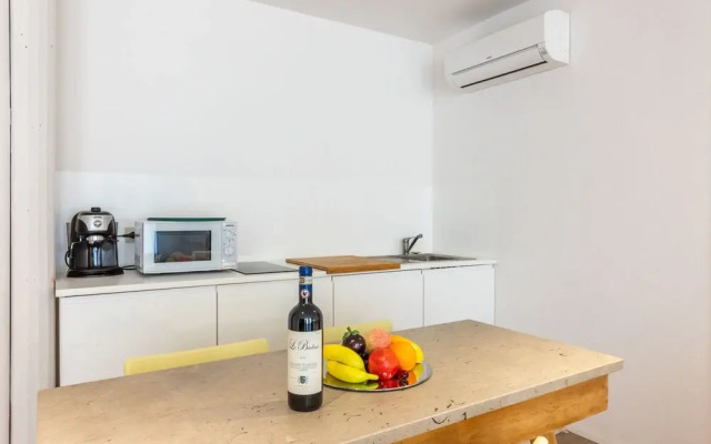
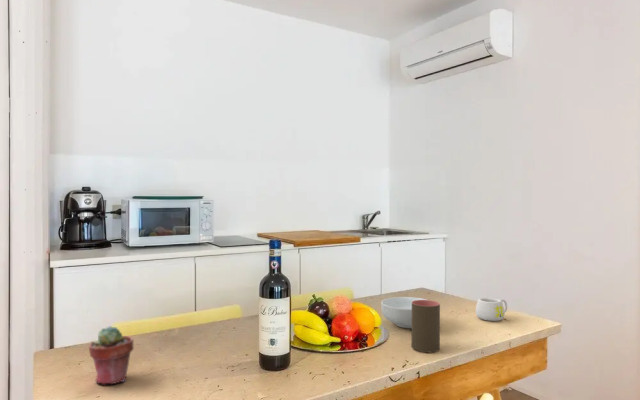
+ potted succulent (111, 352)
+ mug (493, 308)
+ cereal bowl (408, 313)
+ cup (425, 325)
